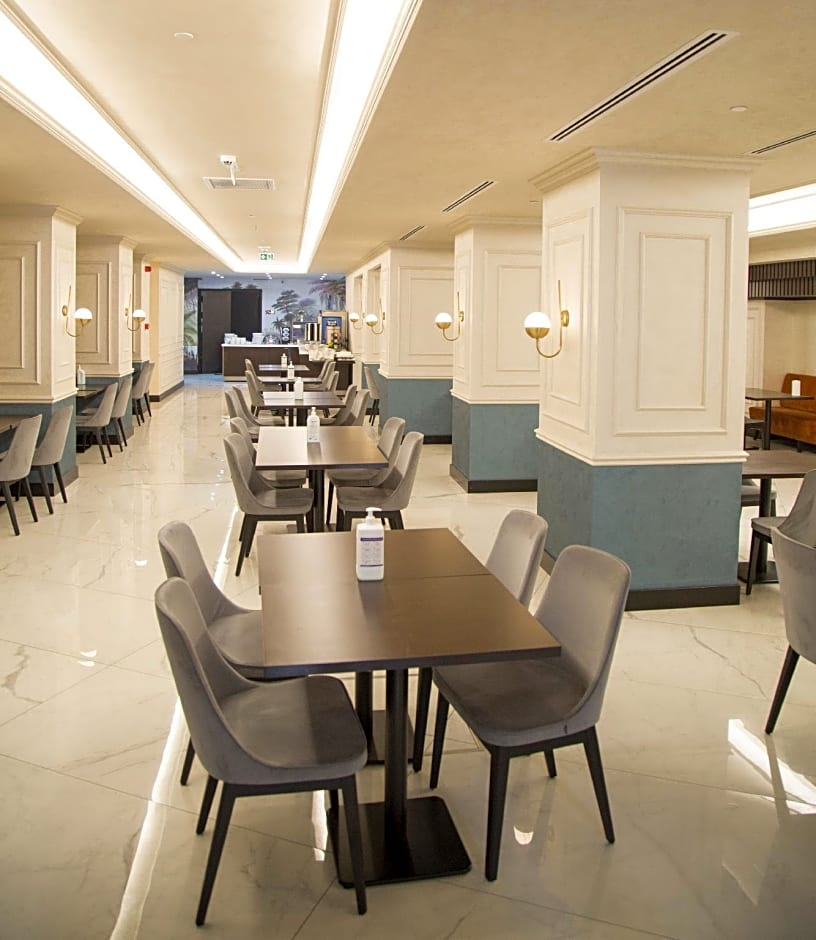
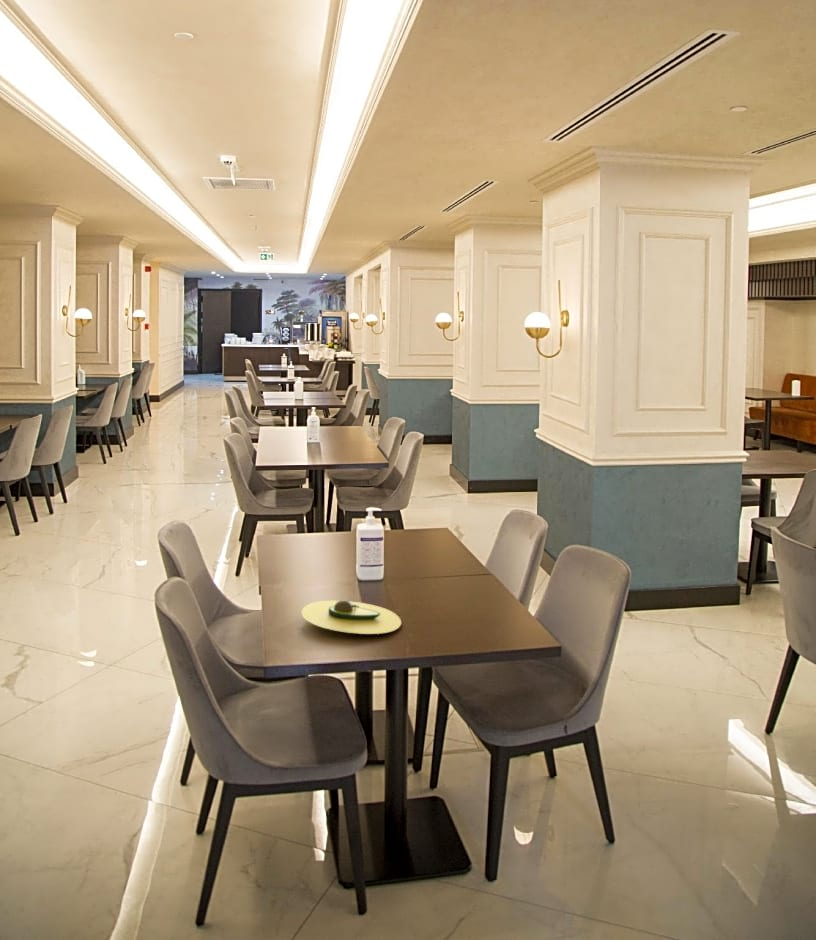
+ avocado (351, 609)
